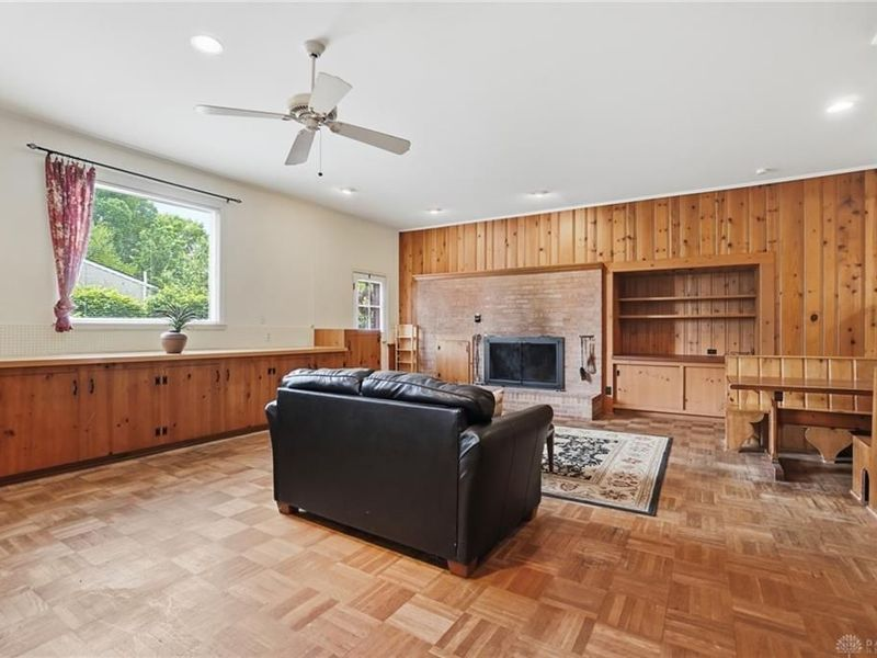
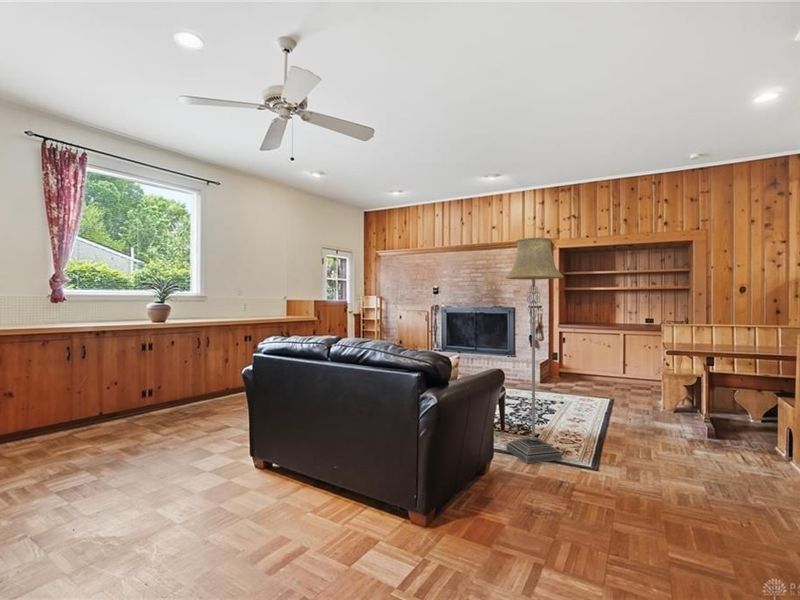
+ floor lamp (533, 347)
